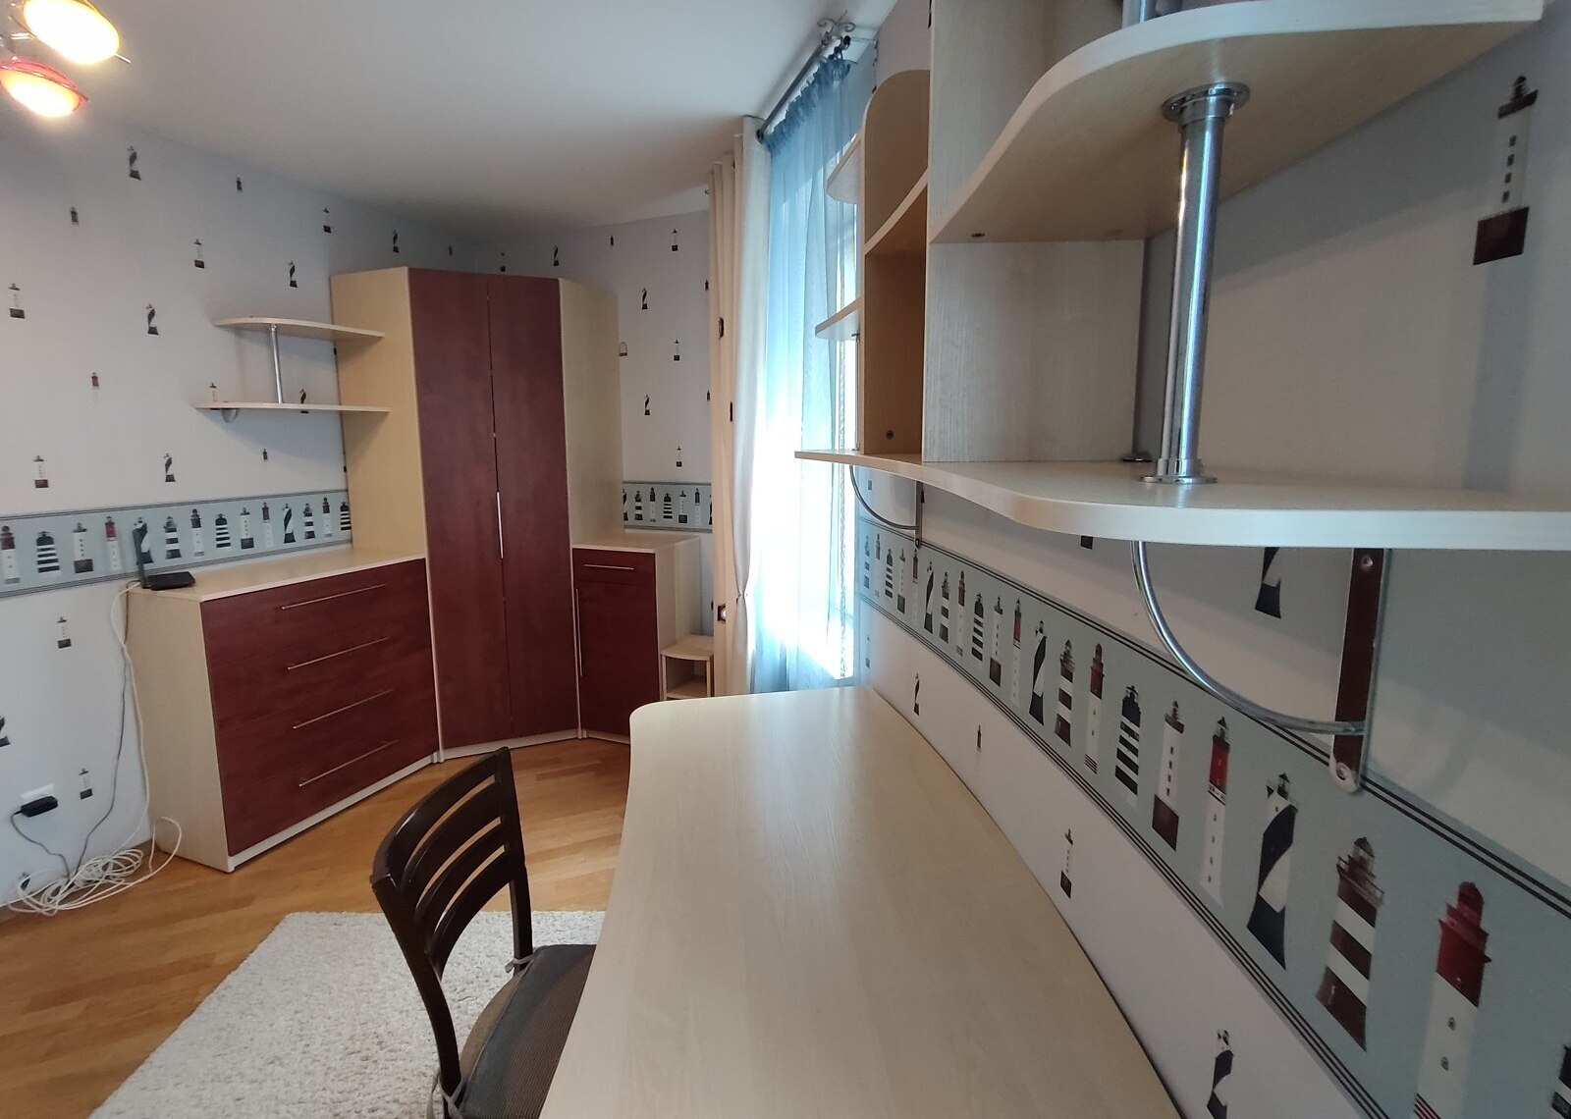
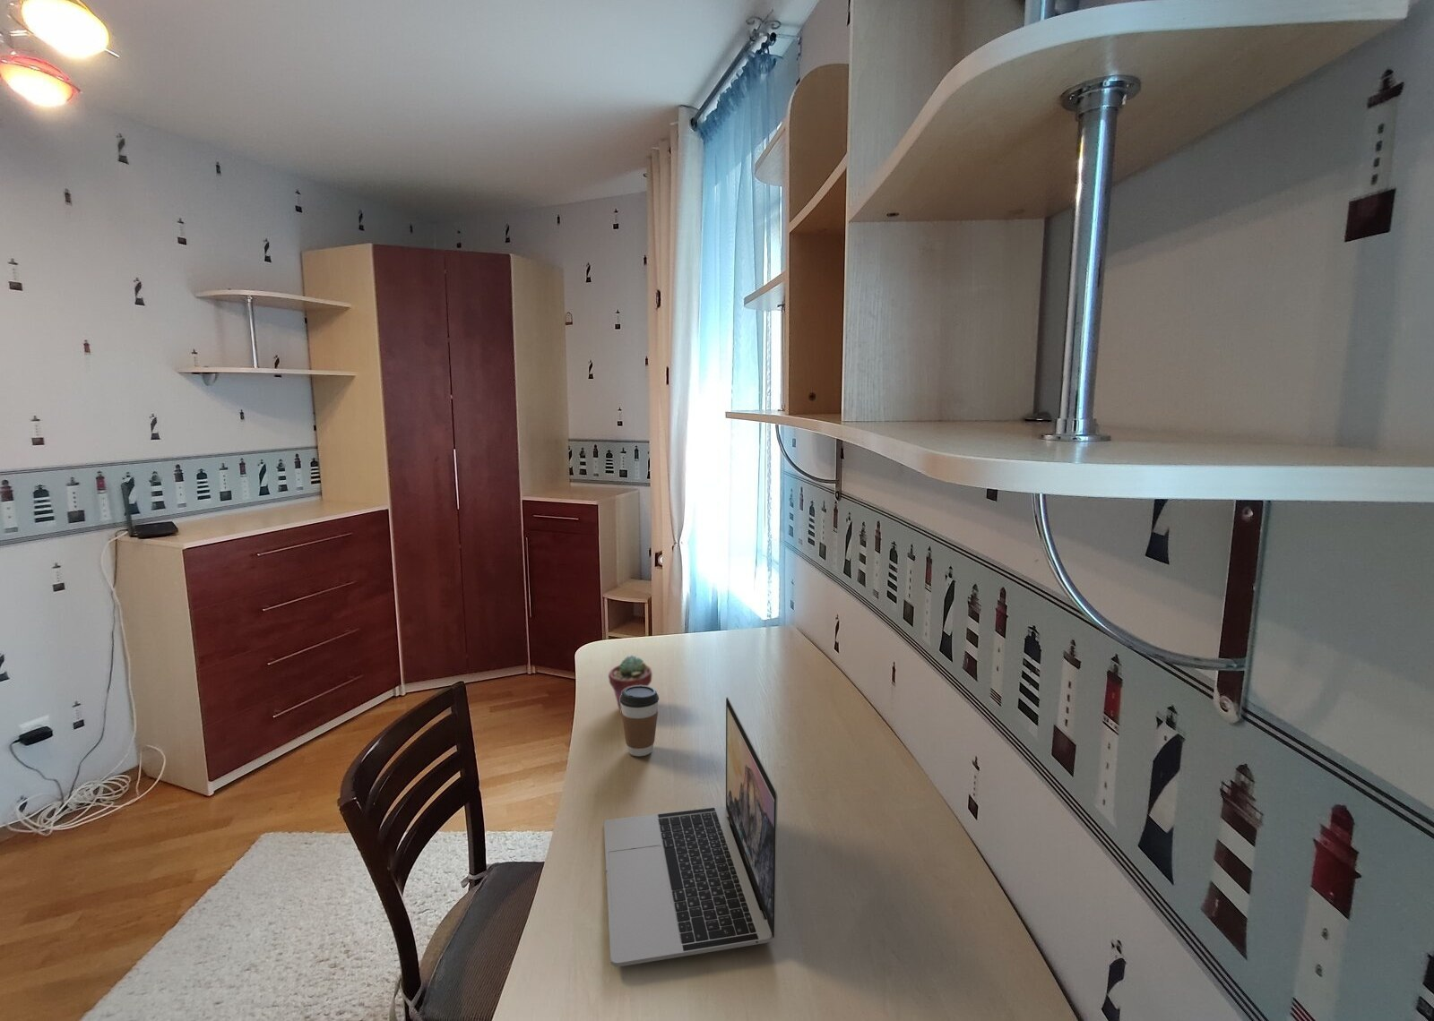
+ coffee cup (639, 720)
+ laptop (679, 811)
+ potted succulent (630, 682)
